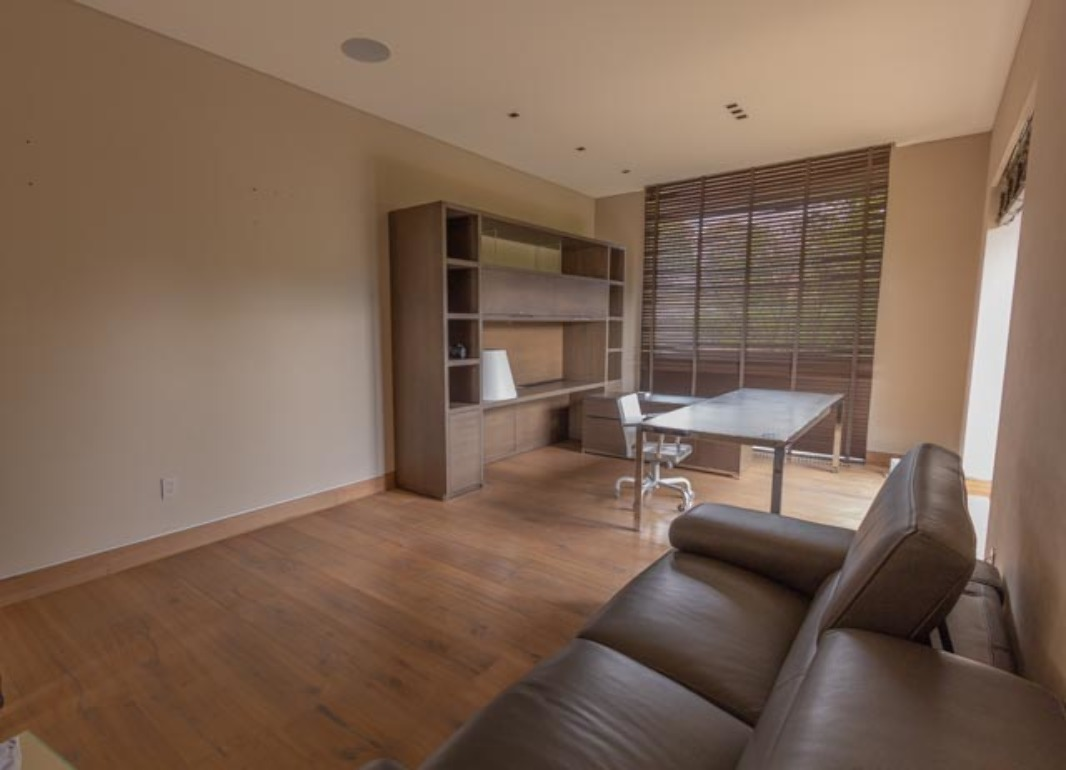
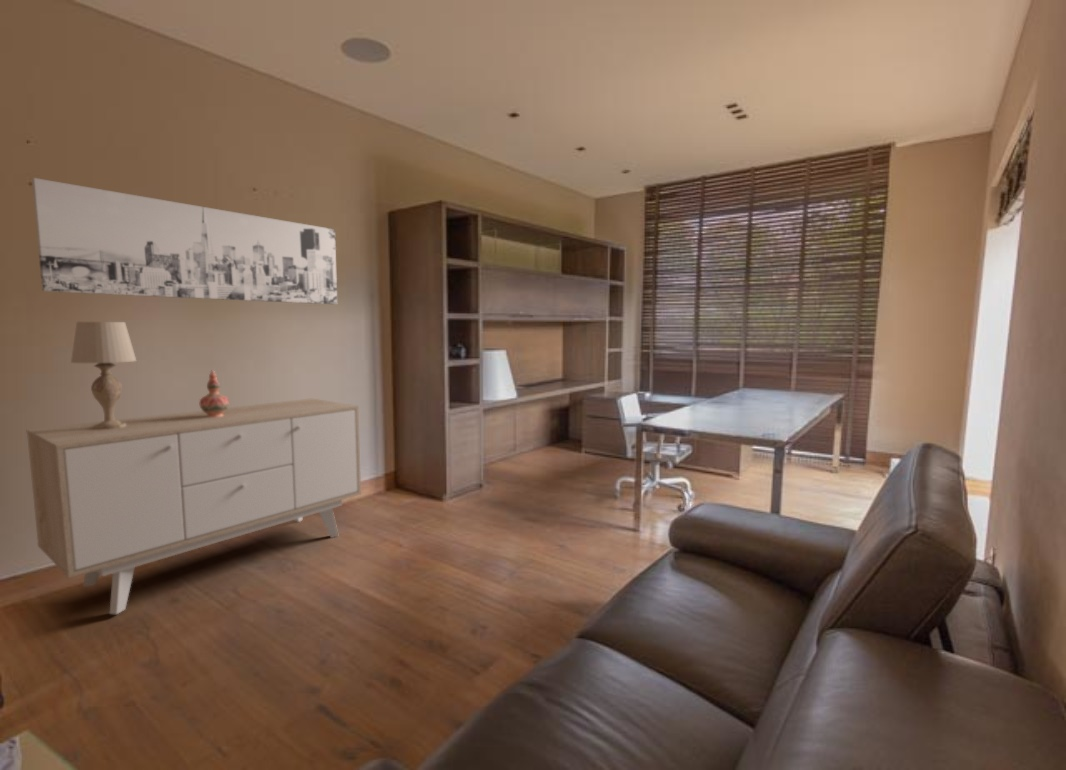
+ decorative vase (213, 392)
+ table lamp (105, 374)
+ wall art (215, 254)
+ sideboard (221, 488)
